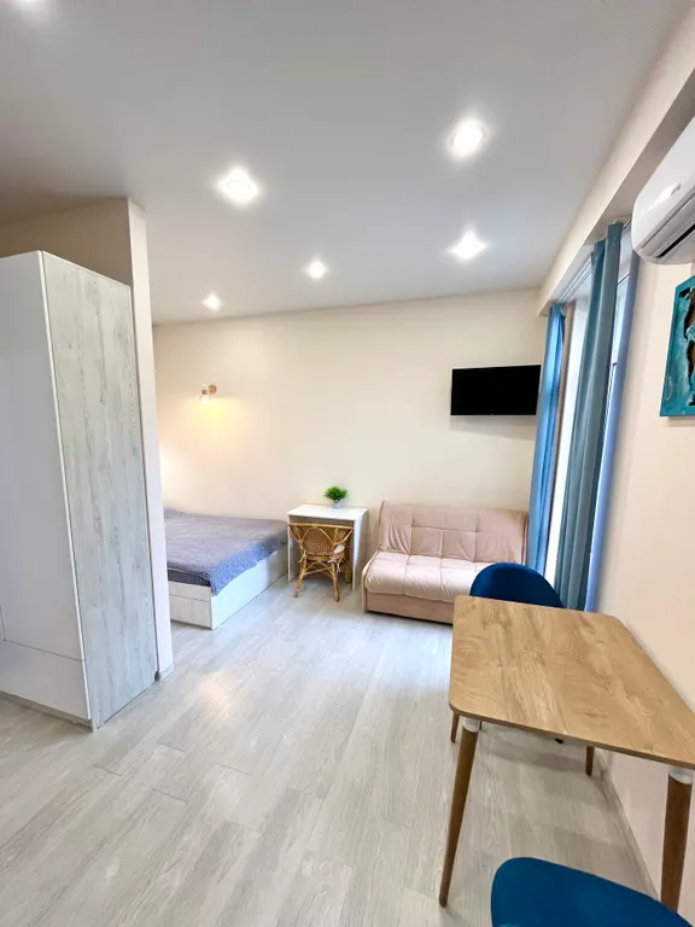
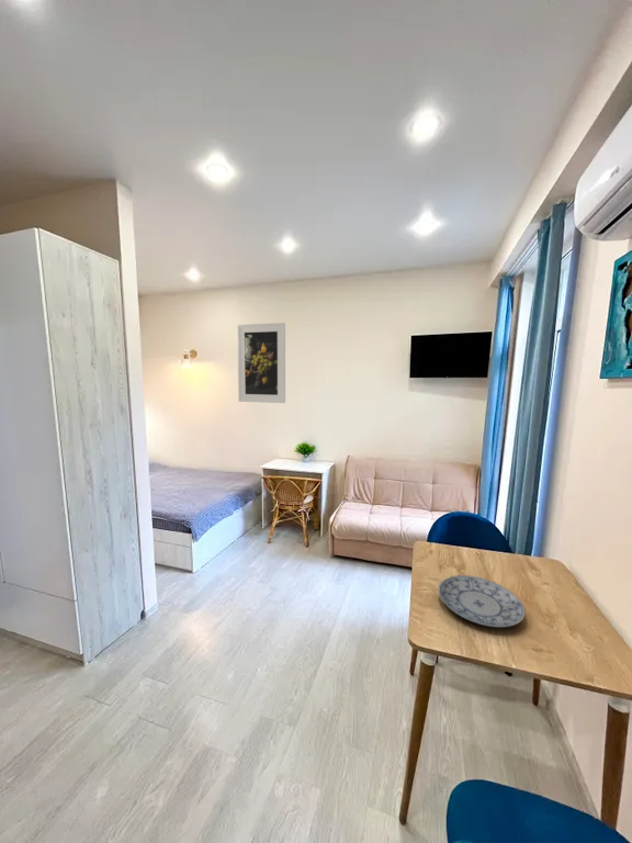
+ plate (478, 602)
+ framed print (261, 363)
